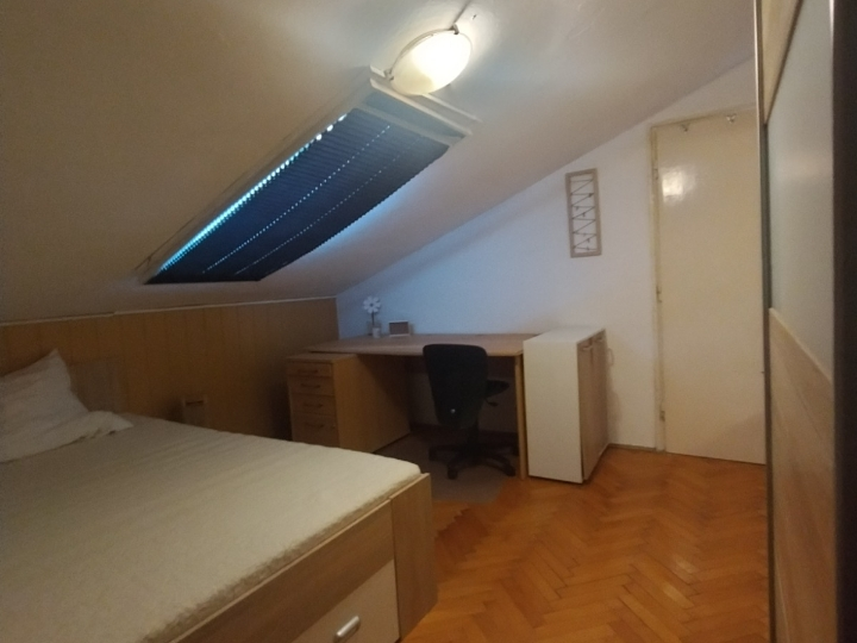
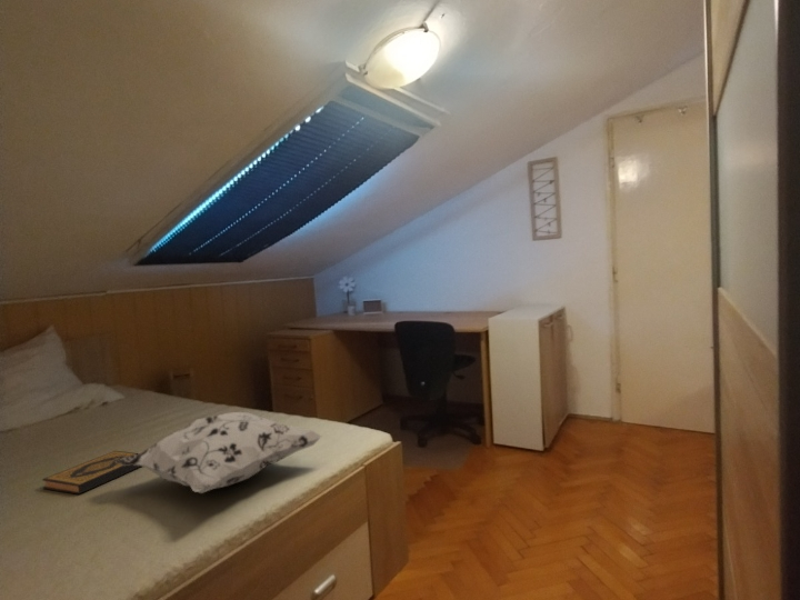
+ hardback book (99, 470)
+ decorative pillow (222, 448)
